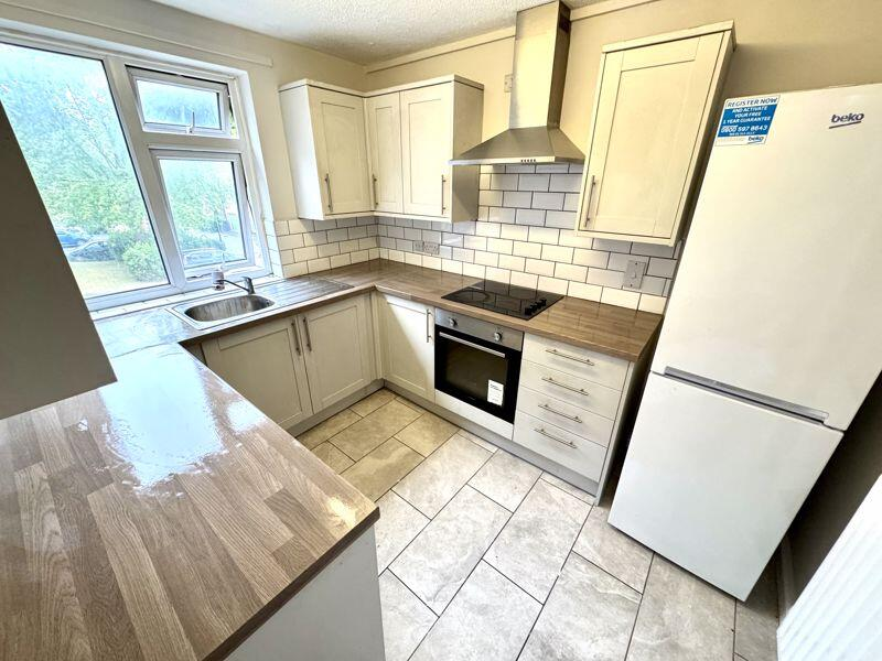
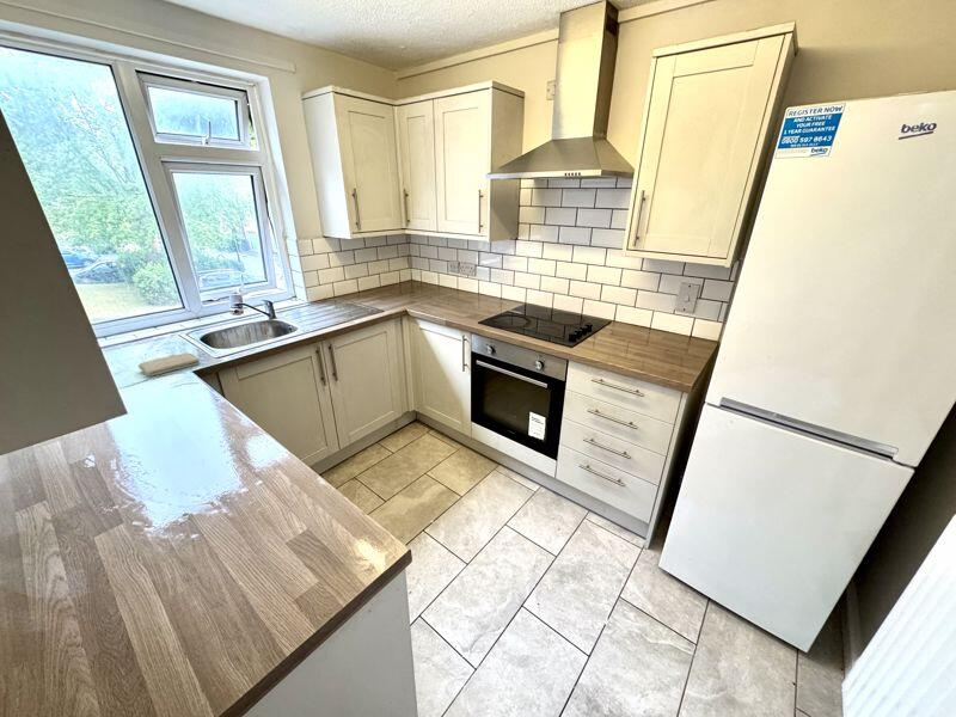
+ washcloth (170, 363)
